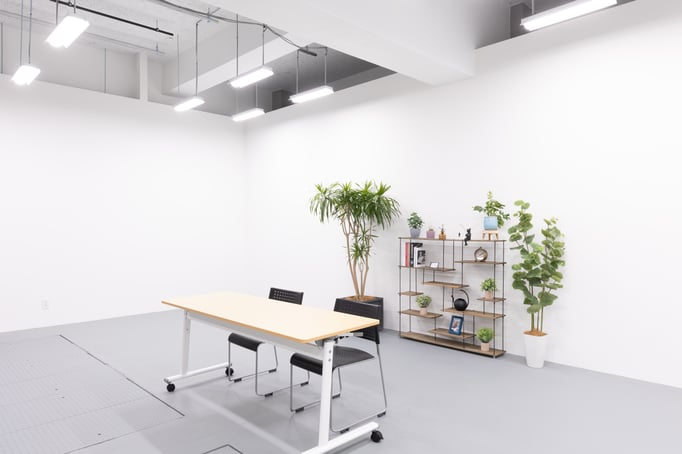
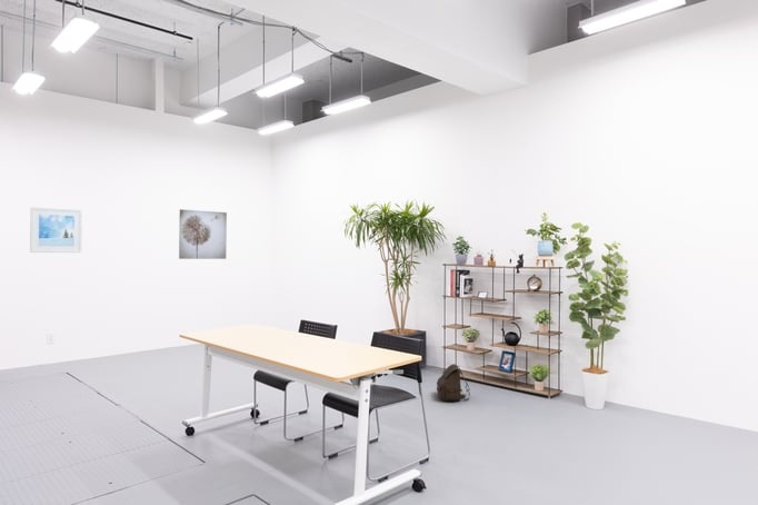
+ wall art (203, 235)
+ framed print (57, 230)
+ satchel (452, 382)
